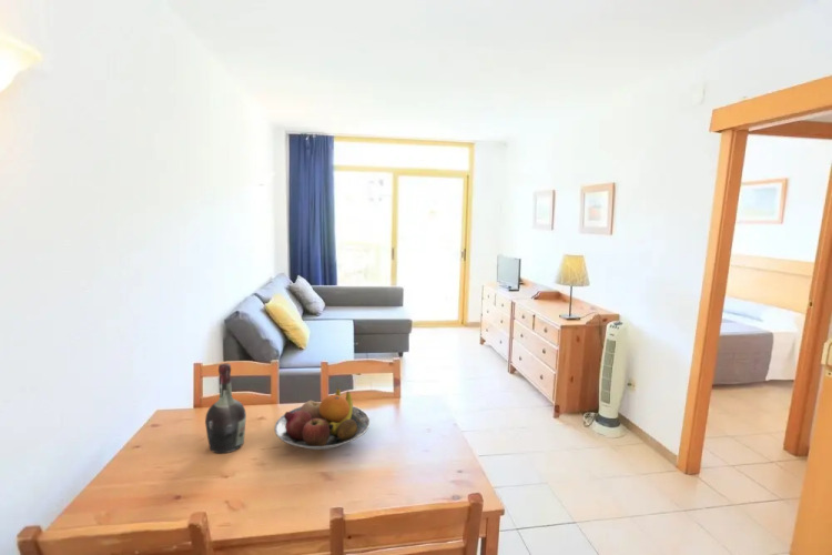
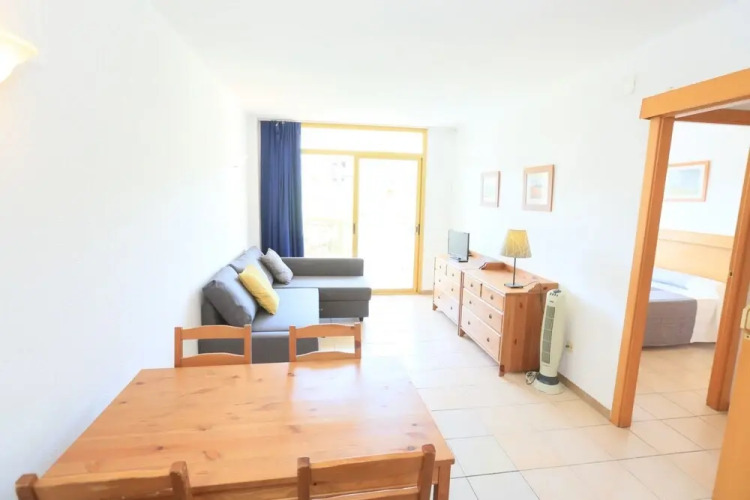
- fruit bowl (323, 418)
- cognac bottle (225, 405)
